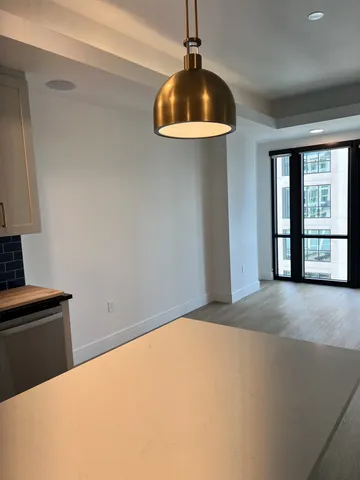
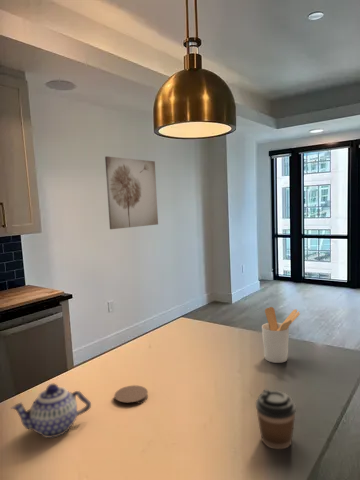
+ coffee cup (275, 417)
+ coaster (131, 395)
+ teapot (52, 407)
+ utensil holder (281, 334)
+ wall art (133, 193)
